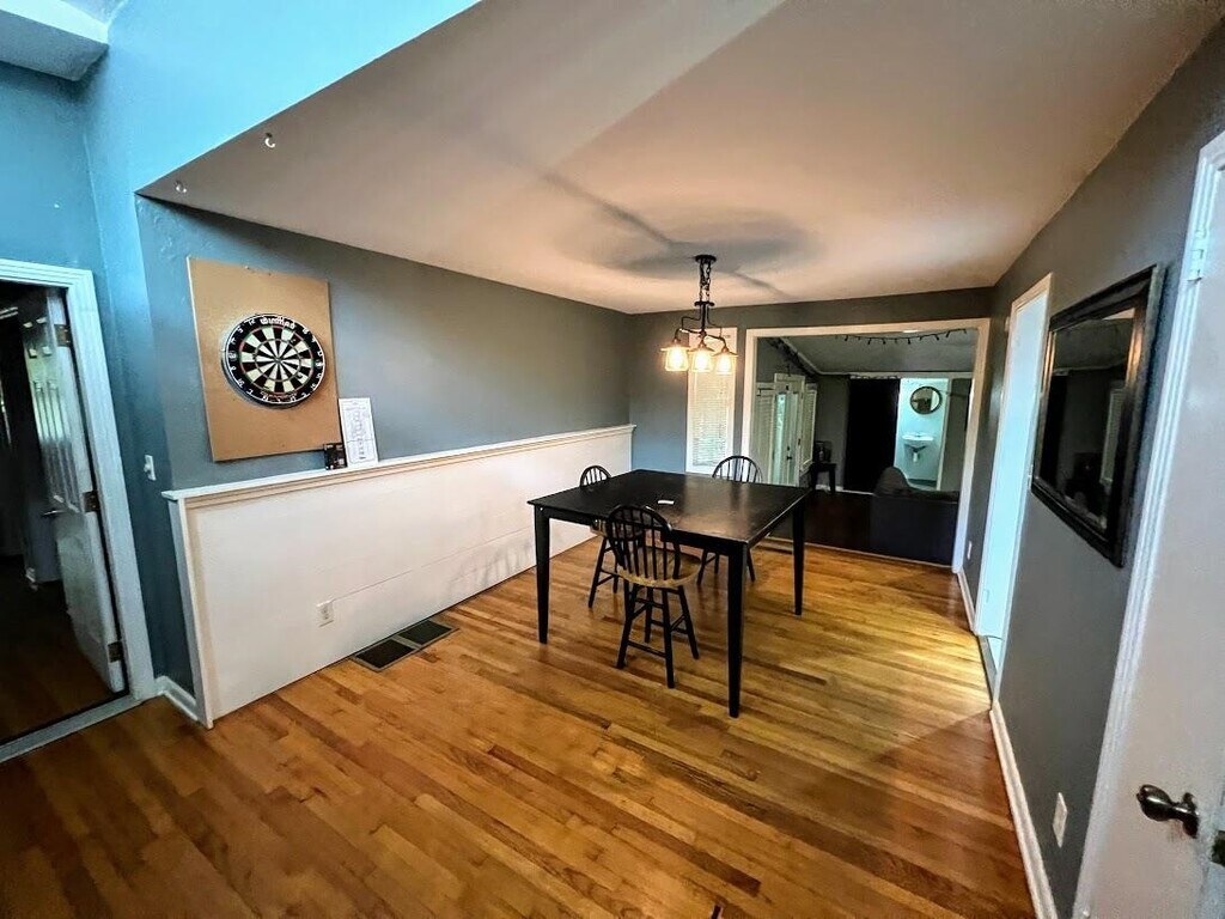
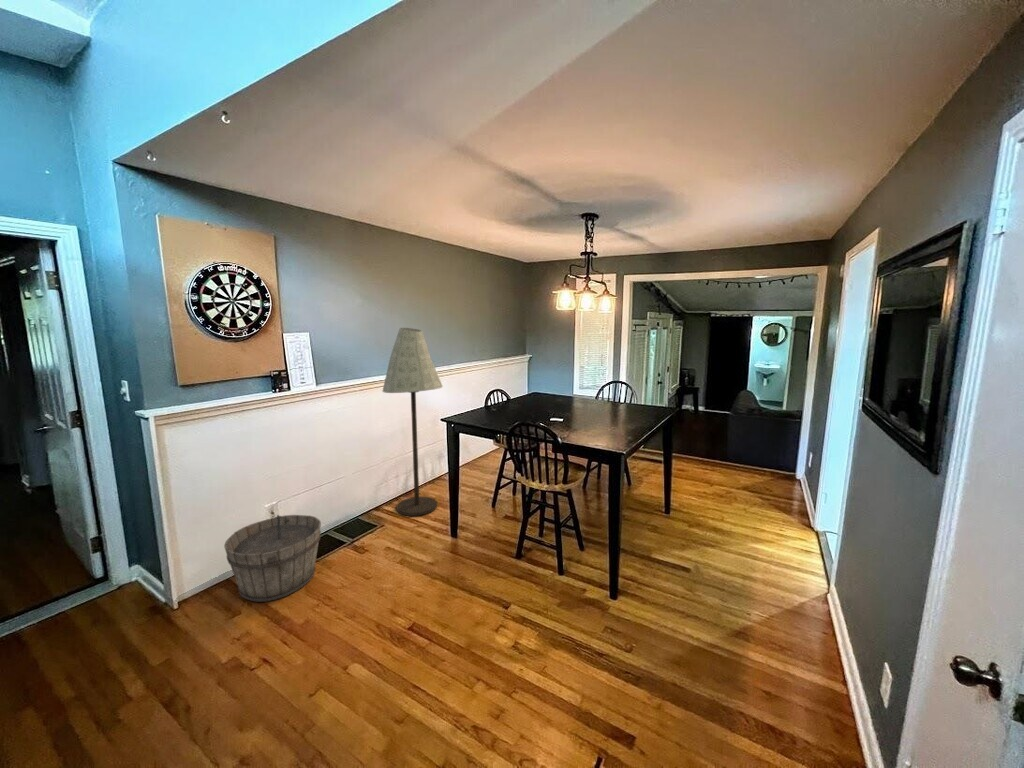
+ wooden bucket (276, 547)
+ floor lamp (414, 419)
